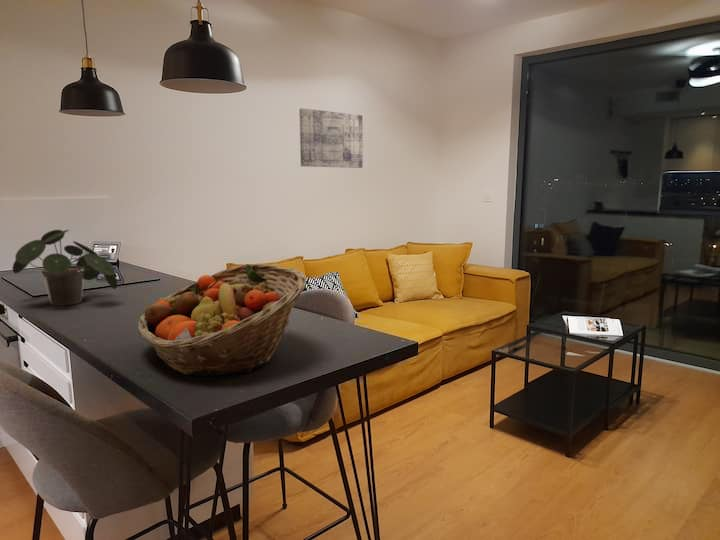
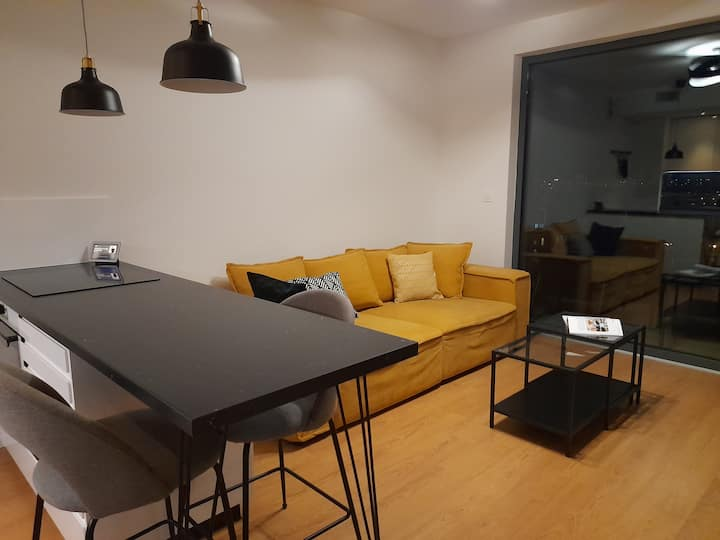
- potted plant (67, 266)
- wall art (332, 139)
- fruit basket (223, 313)
